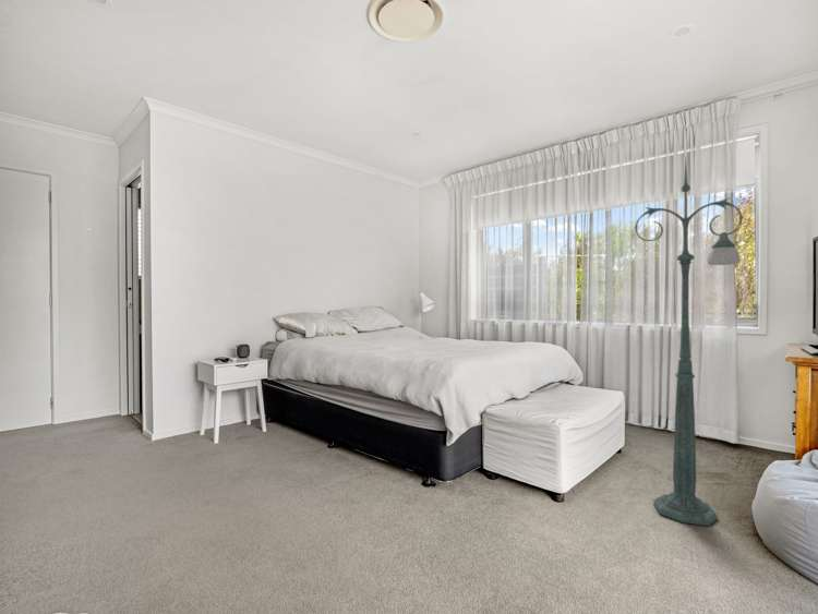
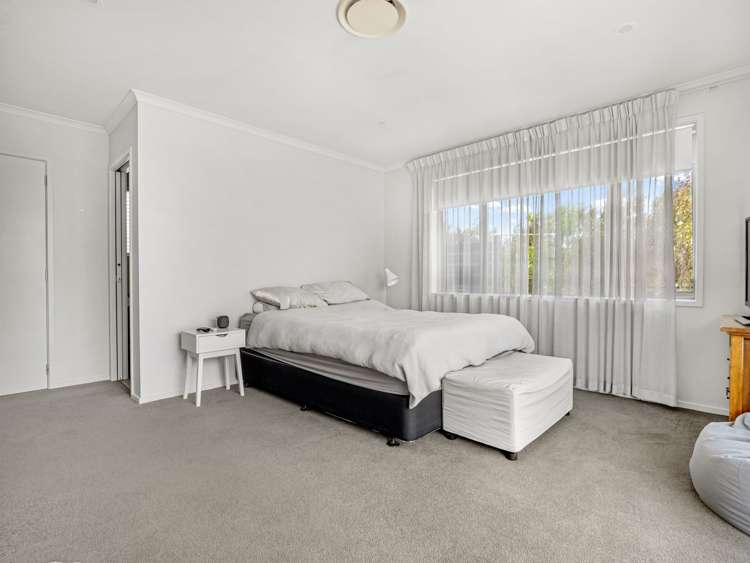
- floor lamp (685, 330)
